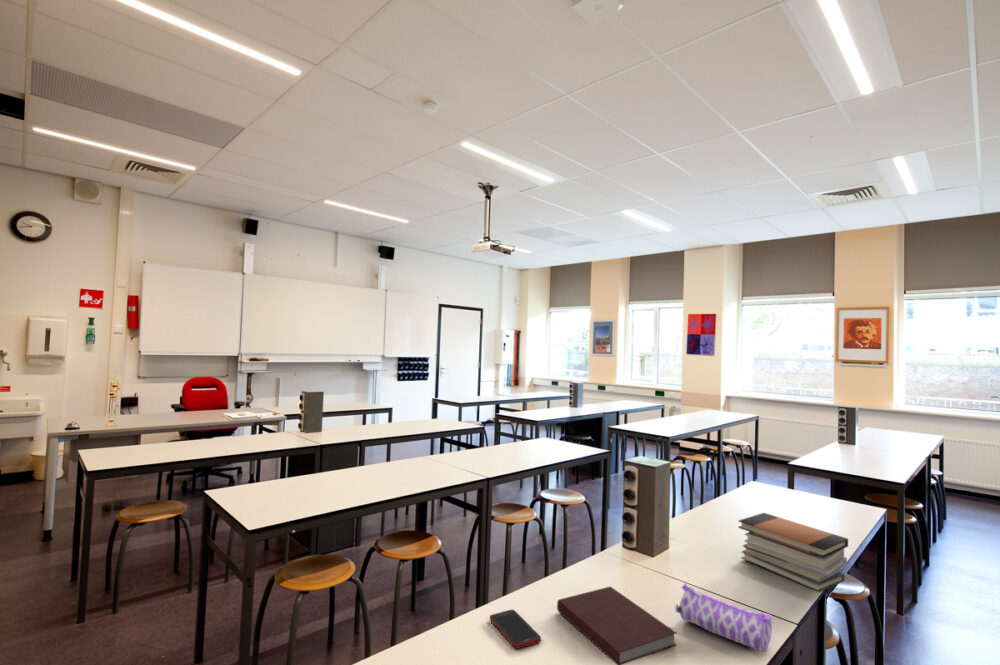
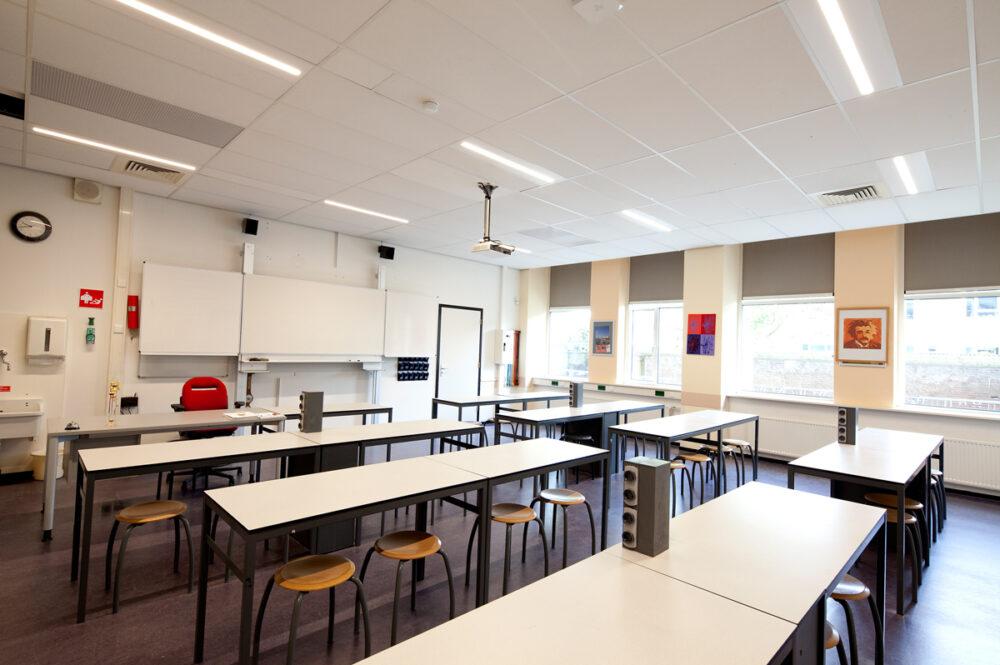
- book stack (791, 549)
- pencil case (723, 615)
- cell phone (514, 628)
- notebook (613, 621)
